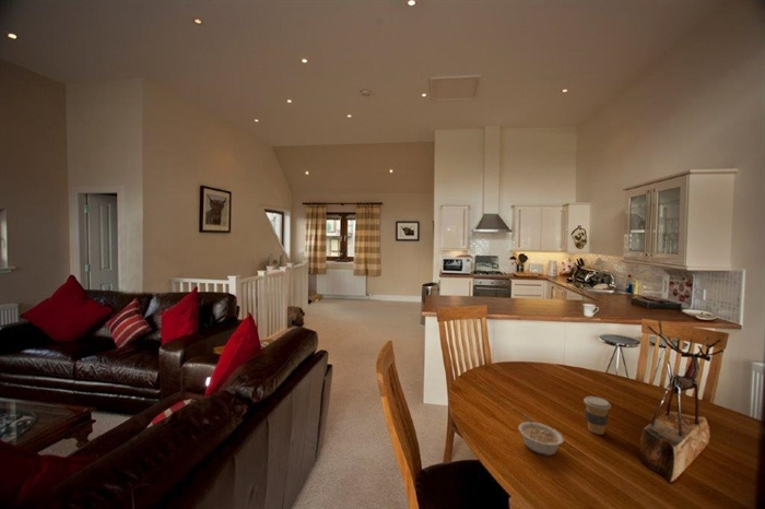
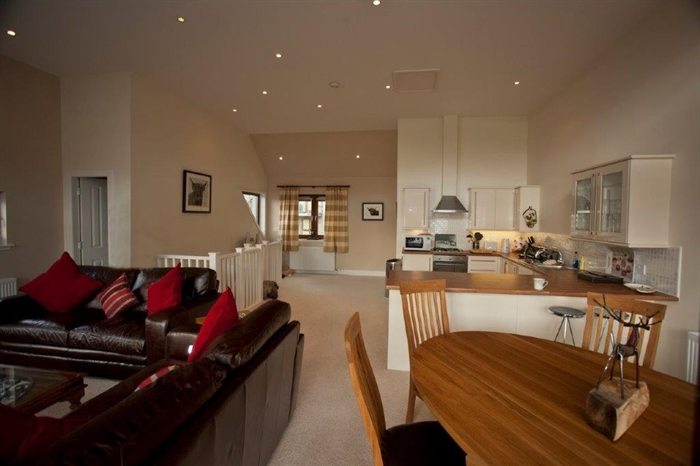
- legume (538, 437)
- coffee cup (596, 415)
